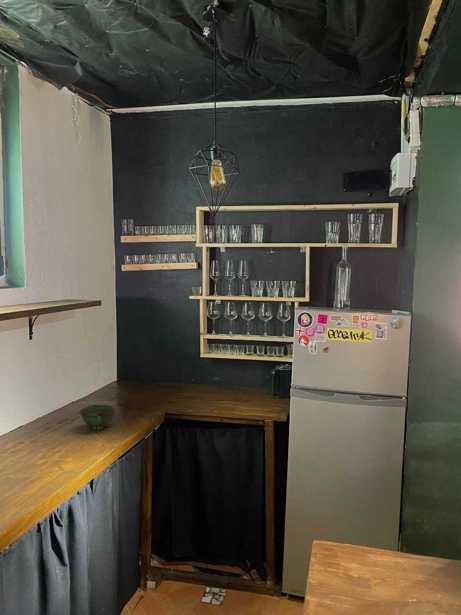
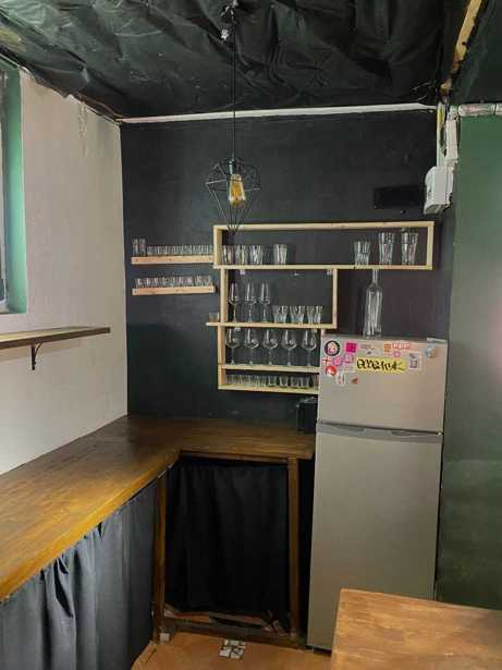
- bowl (98, 418)
